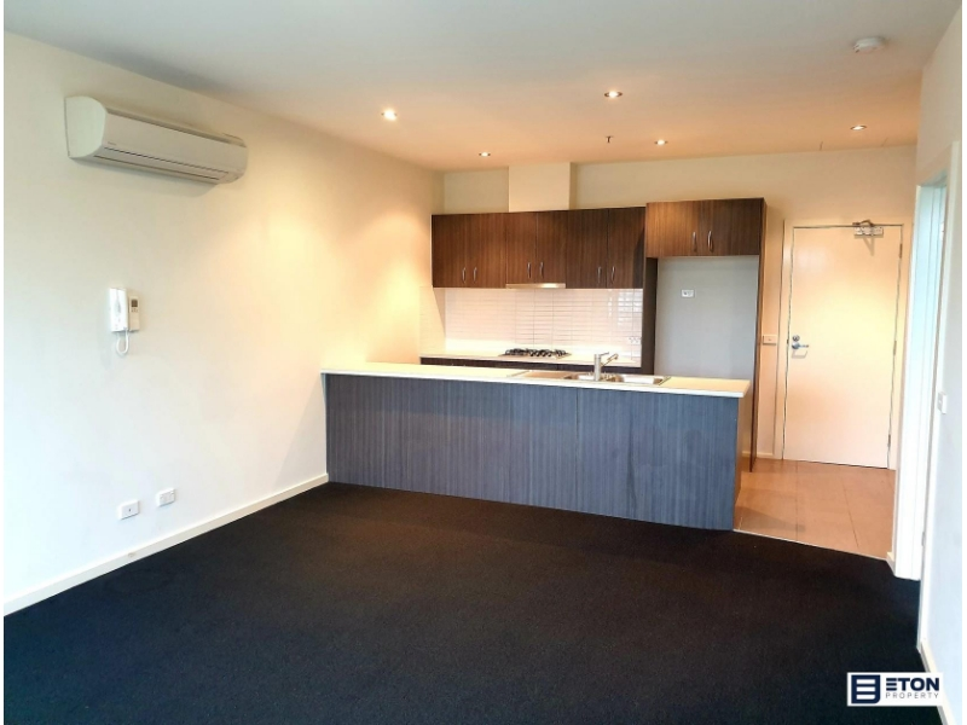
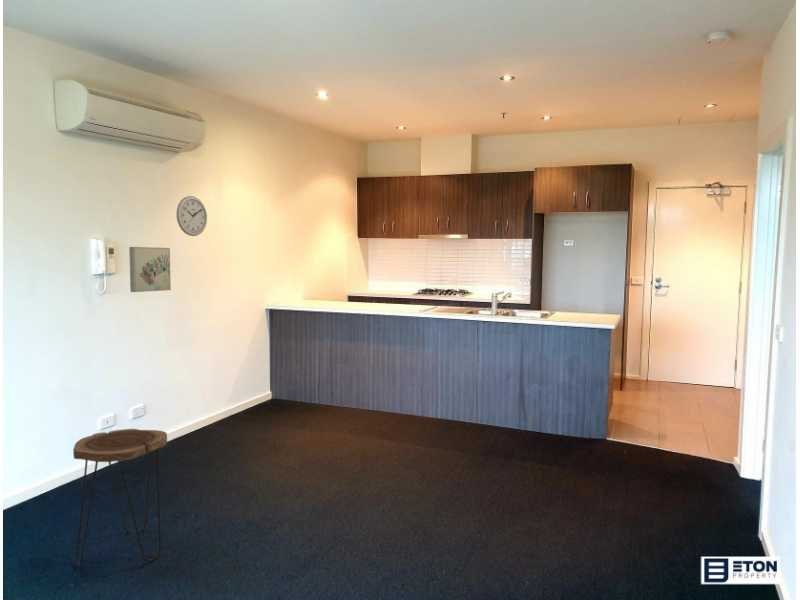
+ side table (118, 496)
+ wall clock (192, 216)
+ wall art (150, 269)
